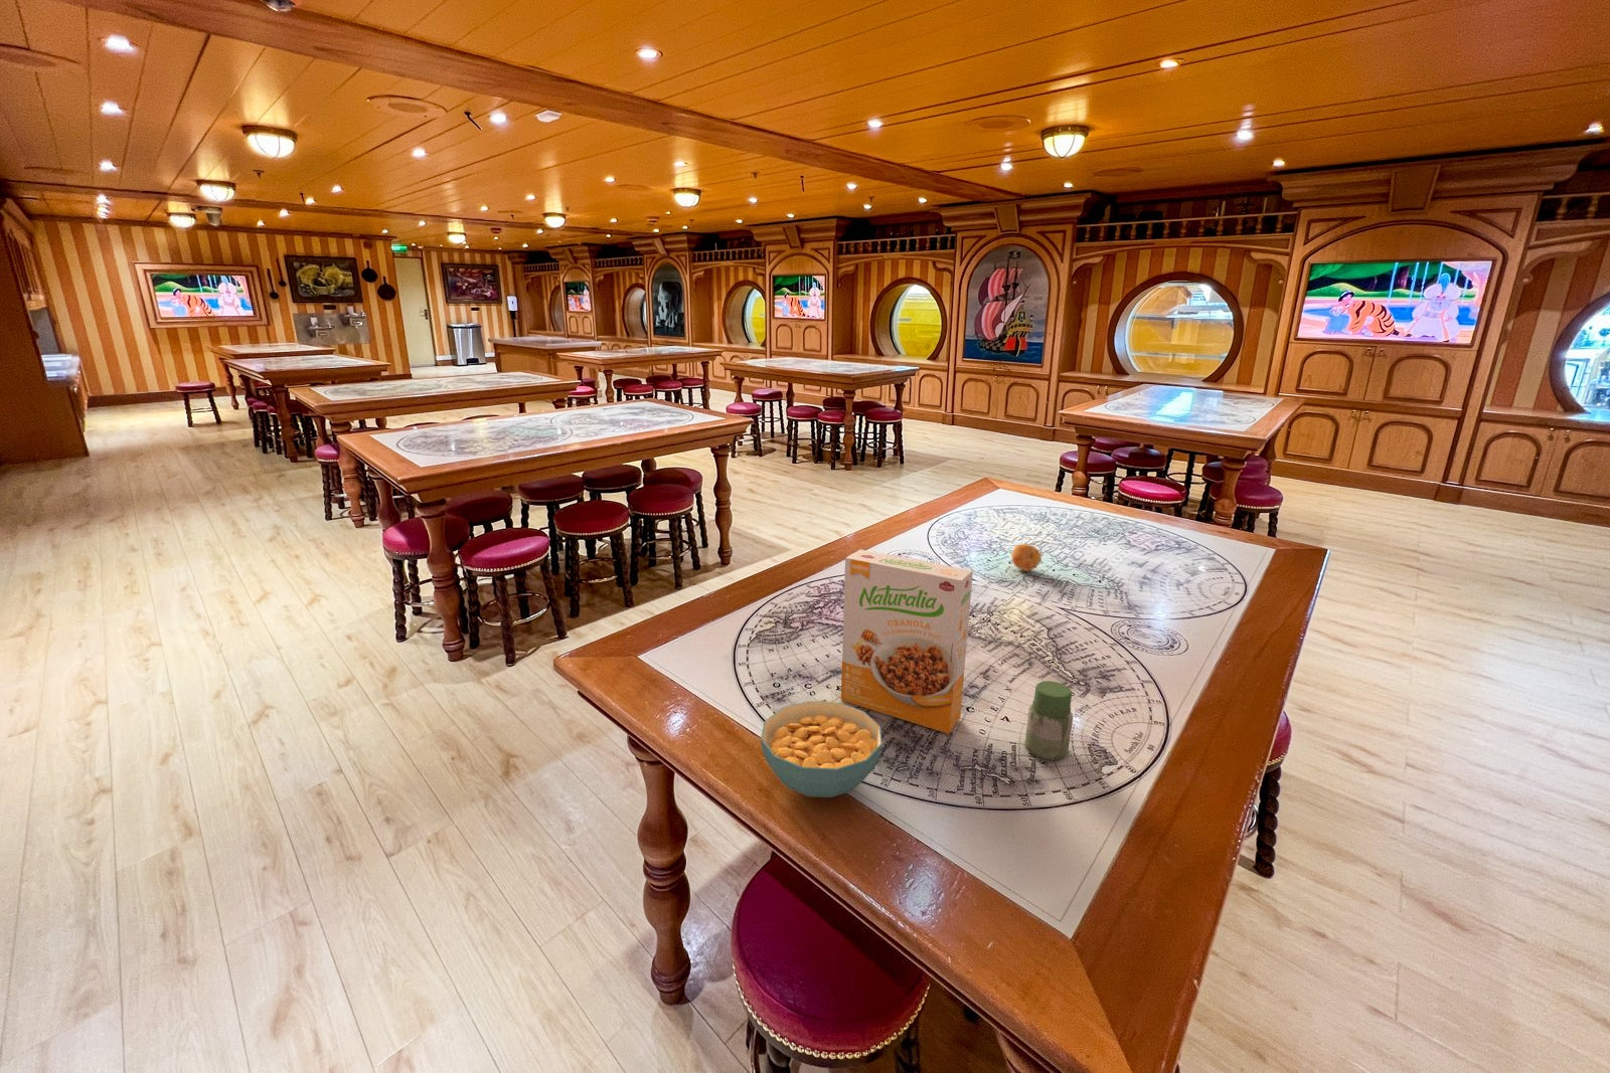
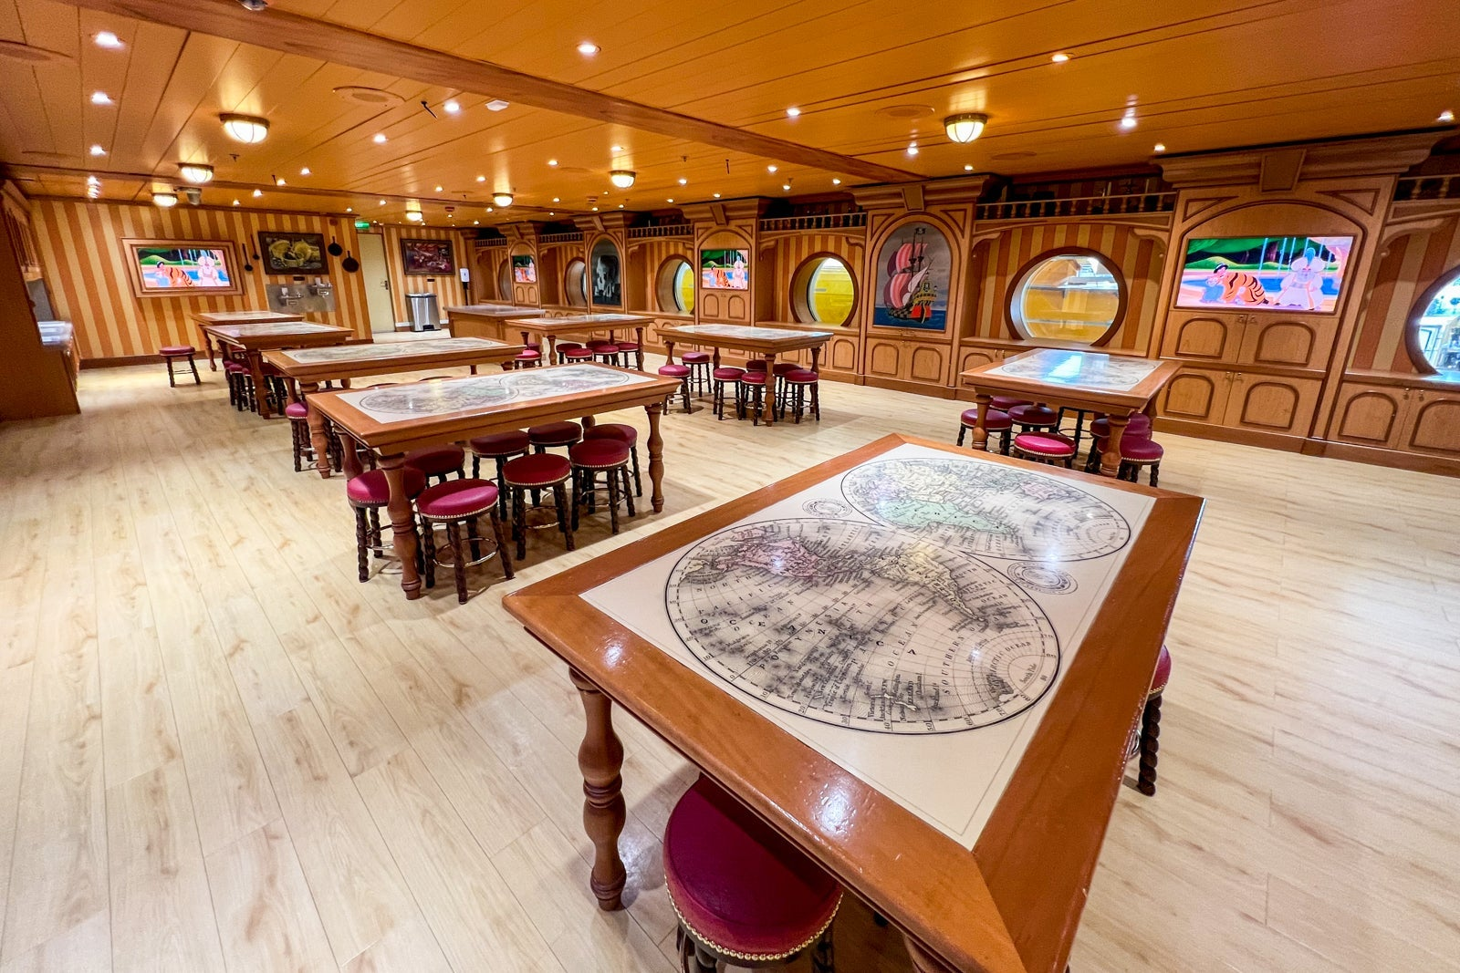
- cereal bowl (821, 758)
- fruit (1027, 556)
- jar (1049, 719)
- cereal box (902, 638)
